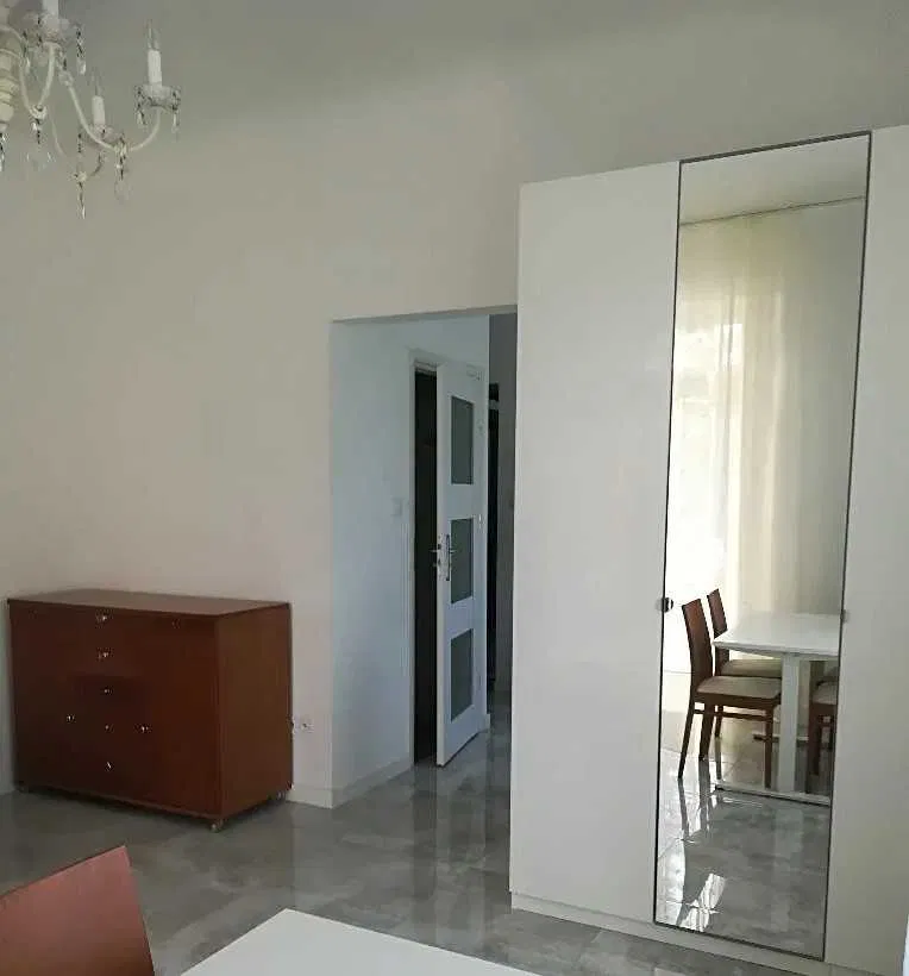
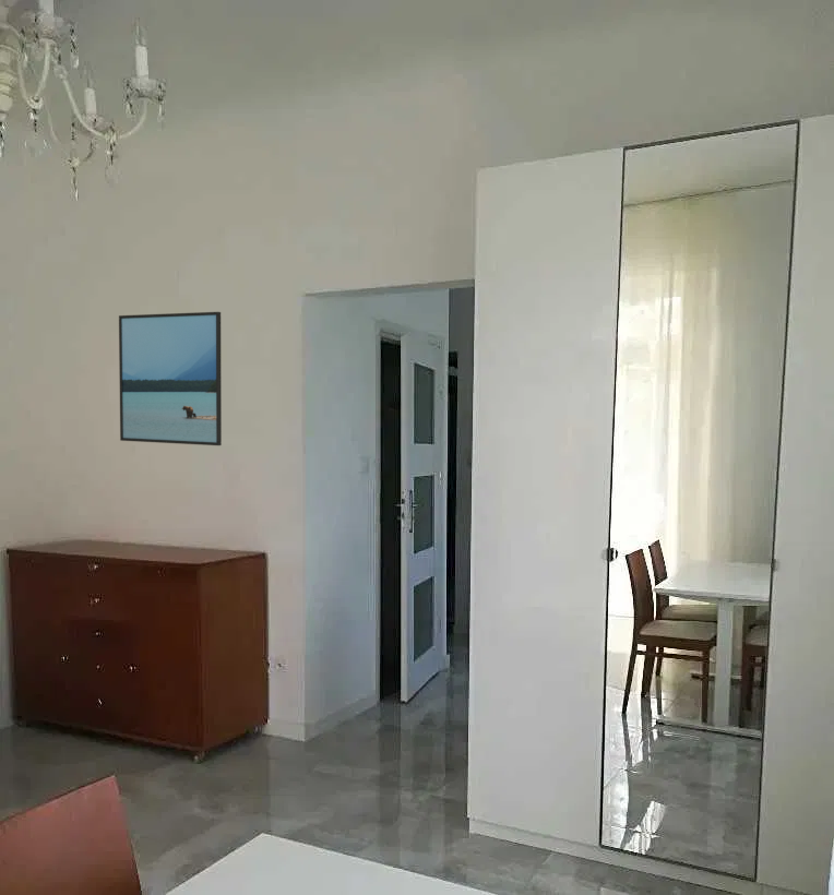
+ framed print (168, 379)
